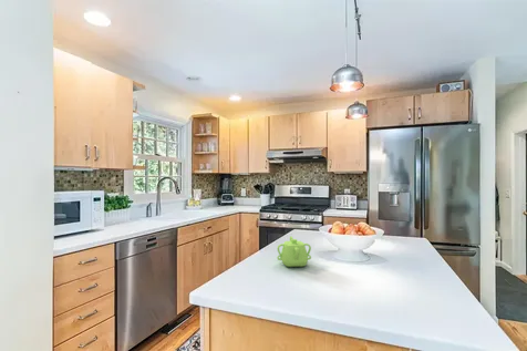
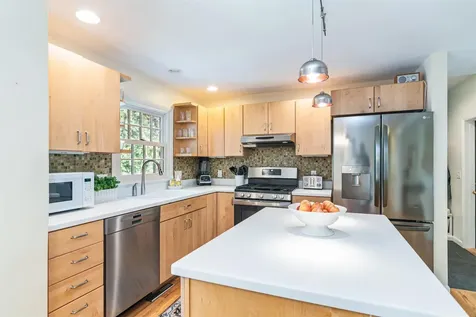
- teapot (293, 251)
